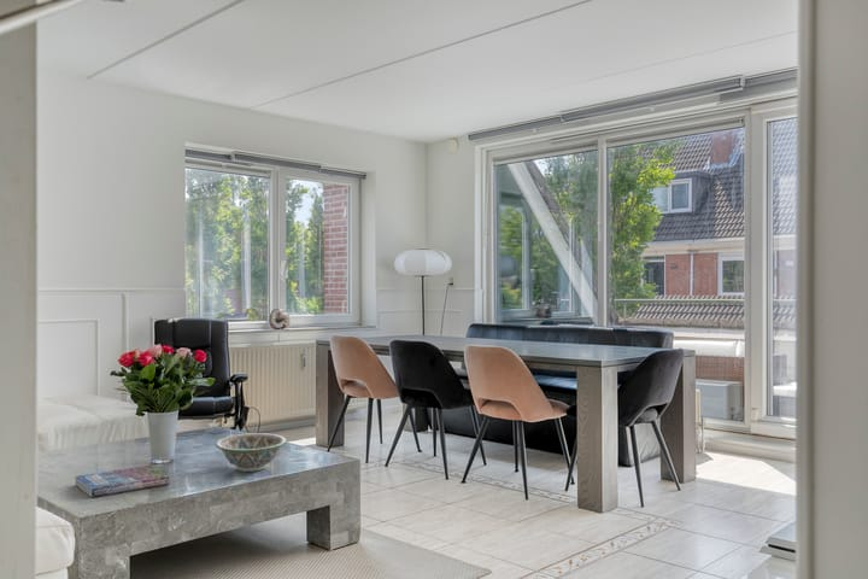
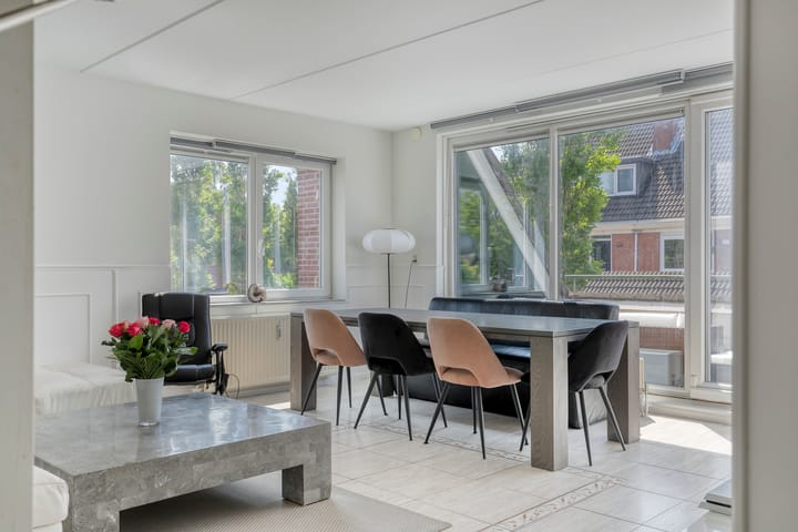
- decorative bowl (251, 454)
- book (122, 480)
